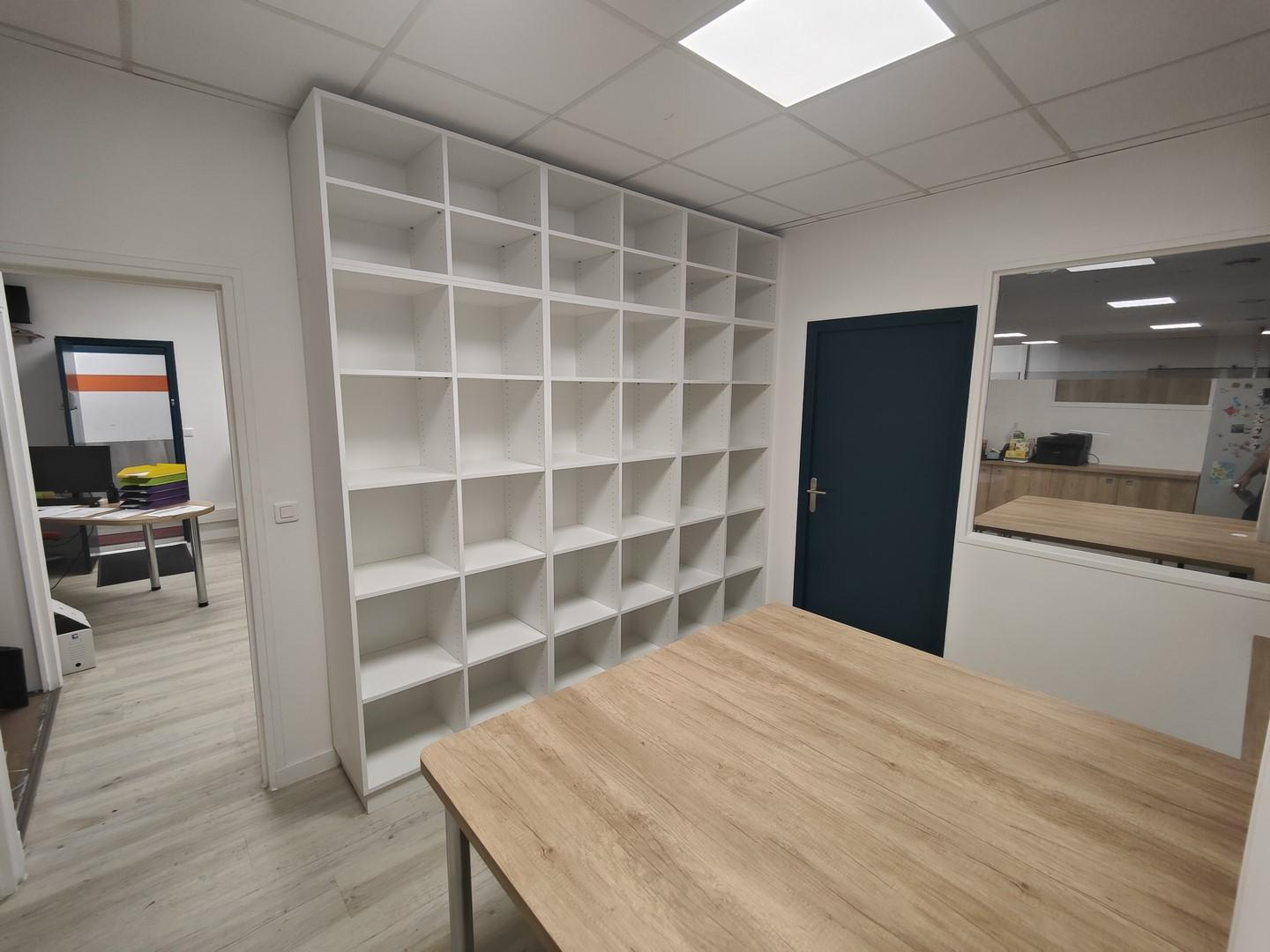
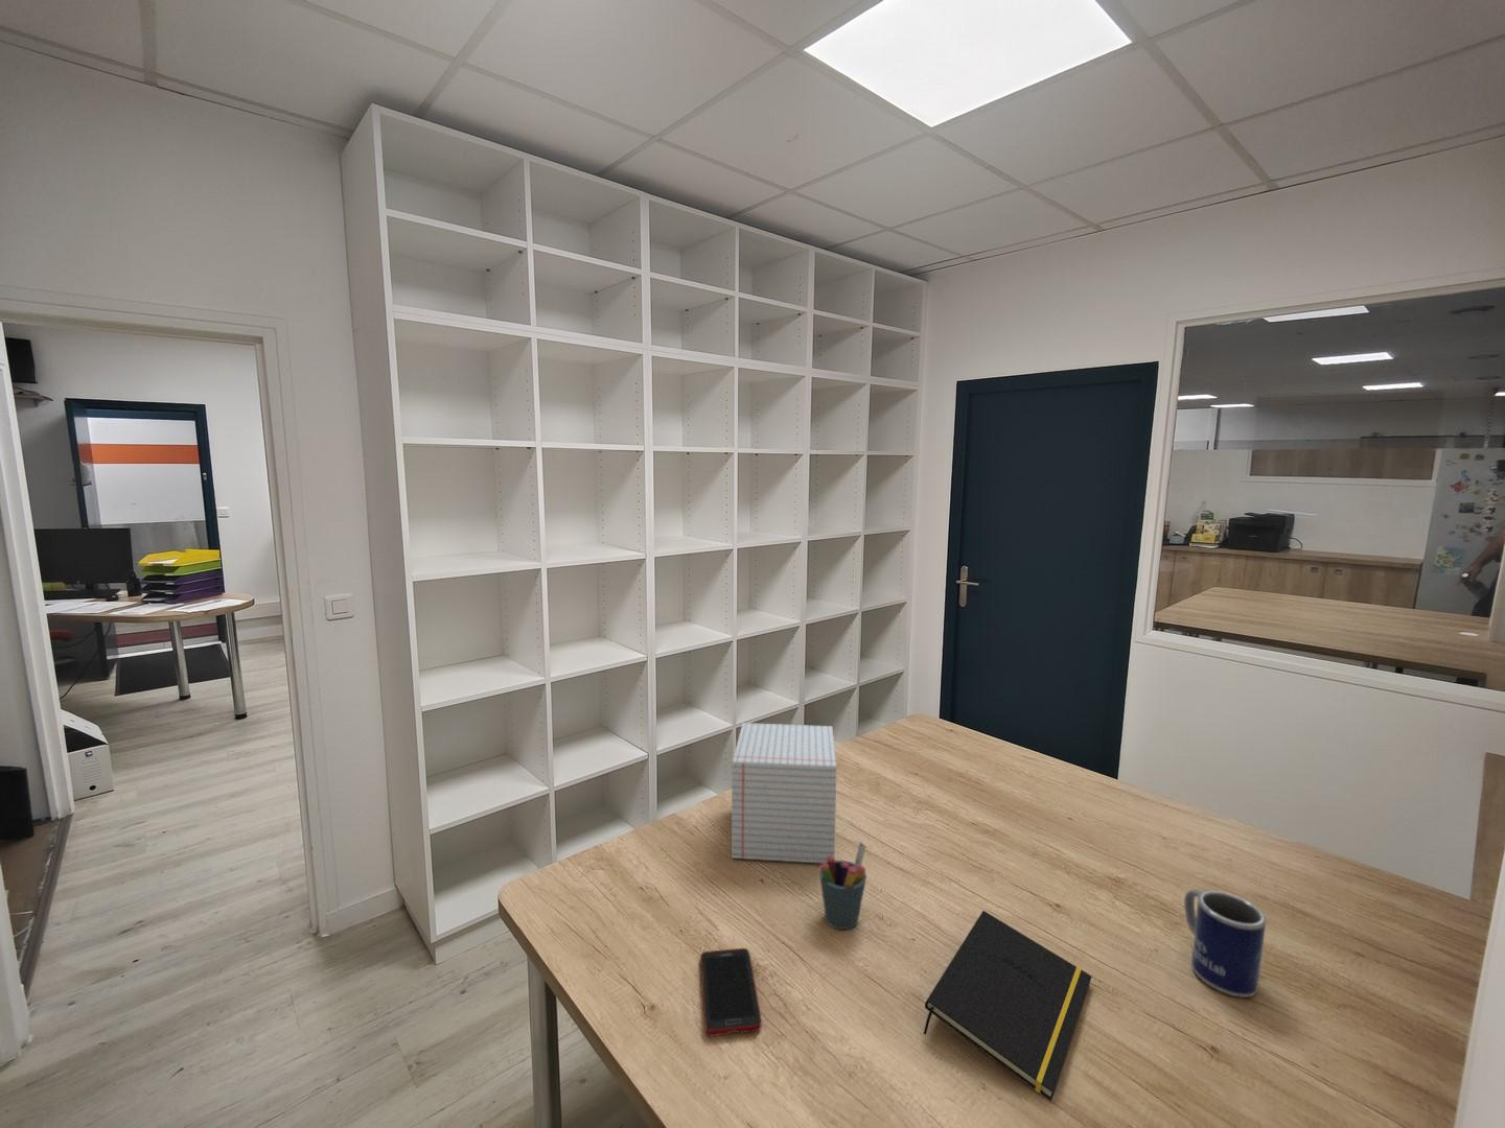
+ mug (1217, 932)
+ notepad (784, 788)
+ pen holder (843, 885)
+ cell phone (729, 988)
+ notepad (1012, 992)
